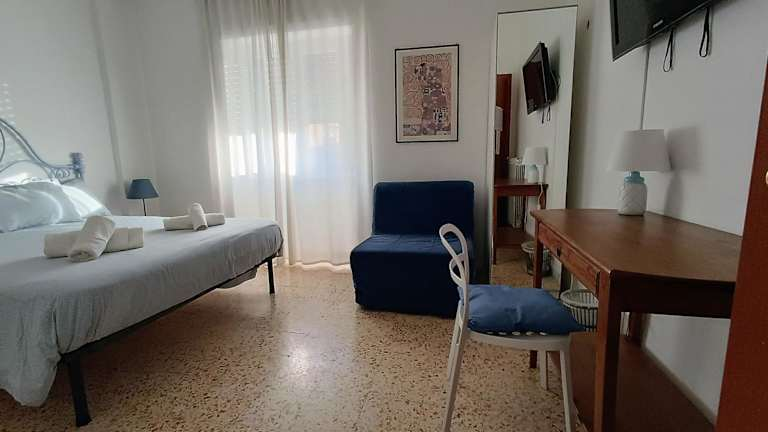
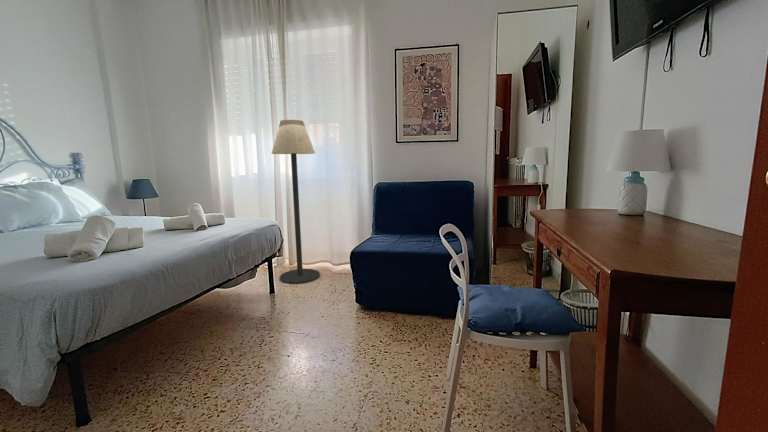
+ floor lamp (296, 201)
